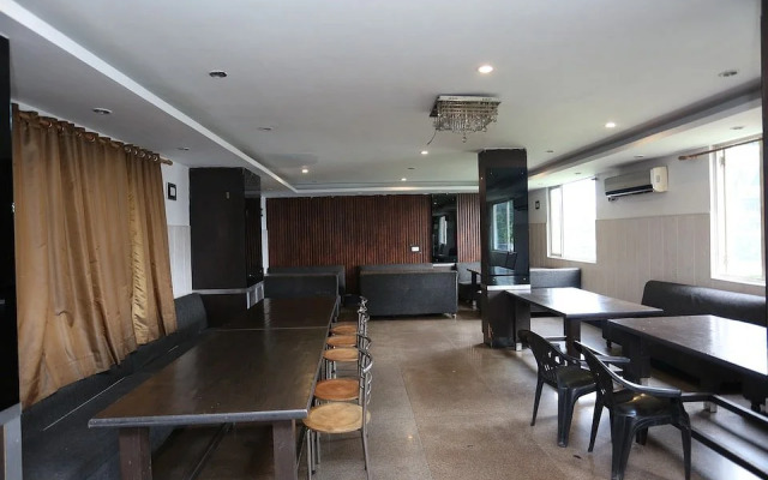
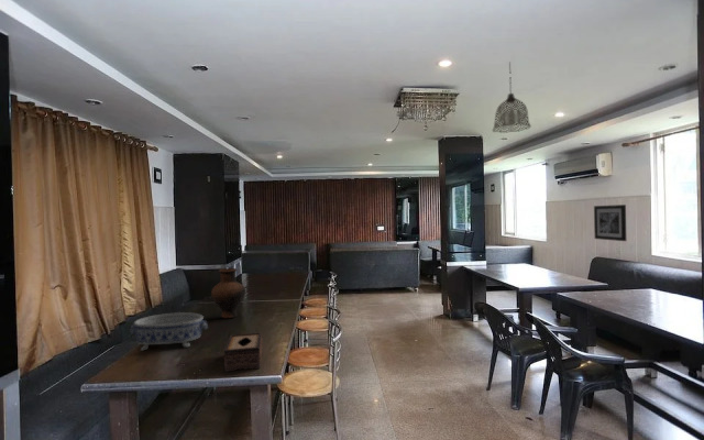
+ decorative bowl (169, 330)
+ vase (228, 293)
+ tissue box (244, 350)
+ pendant lamp (510, 95)
+ wall art (608, 222)
